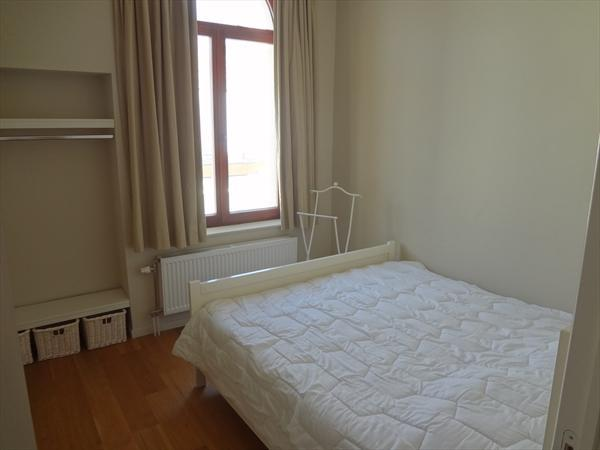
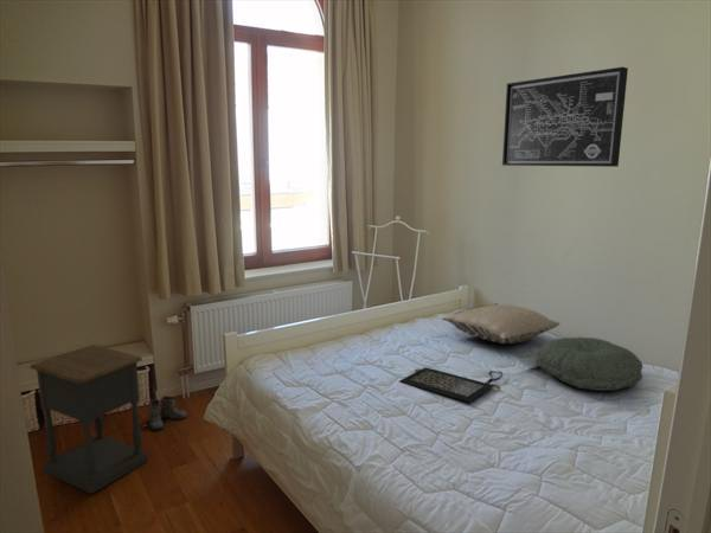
+ wall art (558, 121)
+ pillow (499, 321)
+ nightstand (92, 413)
+ boots (164, 411)
+ pillow (589, 361)
+ clutch bag (450, 383)
